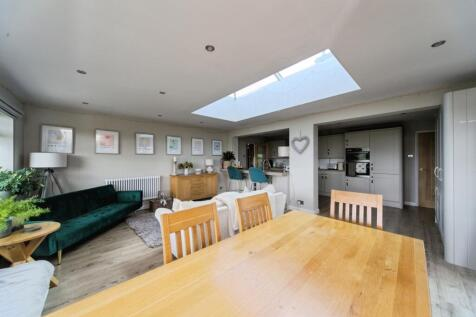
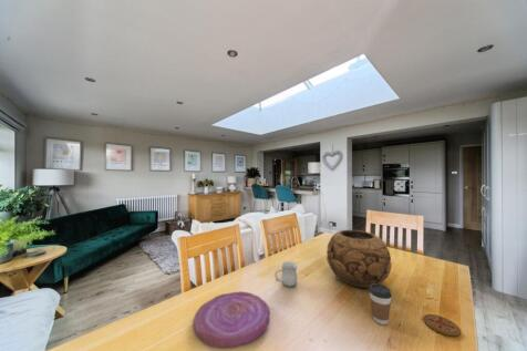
+ plate (232, 314)
+ coffee cup (380, 303)
+ coaster (441, 323)
+ mug (286, 275)
+ decorative bowl (356, 256)
